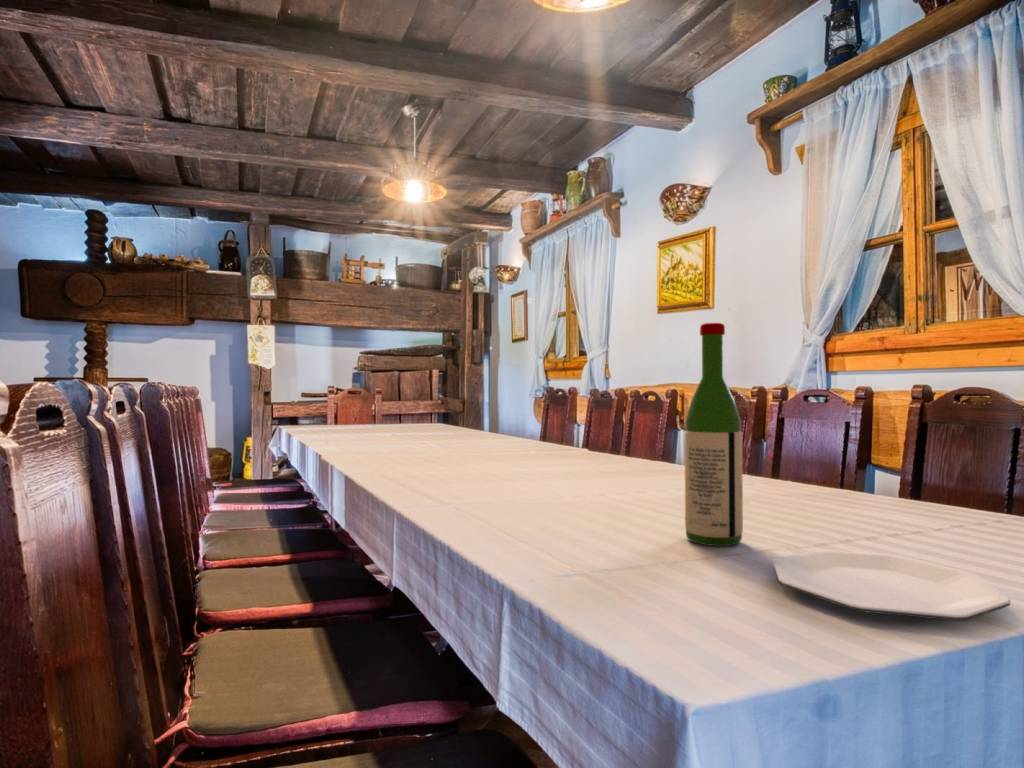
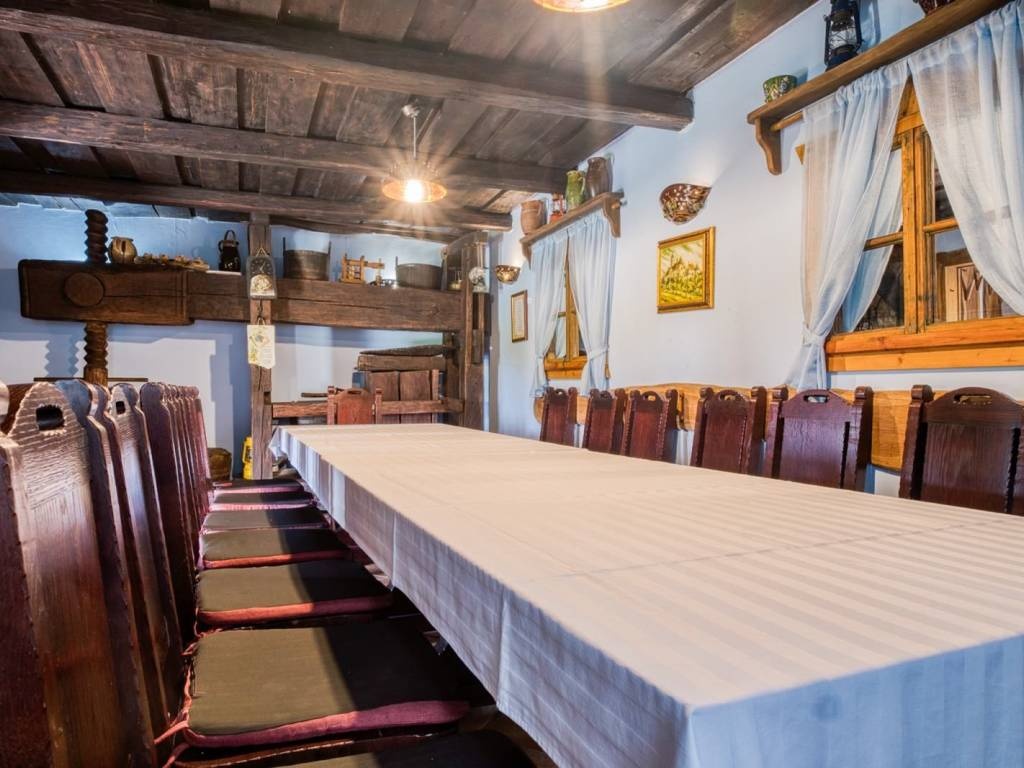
- plate (879, 584)
- wine bottle (712, 431)
